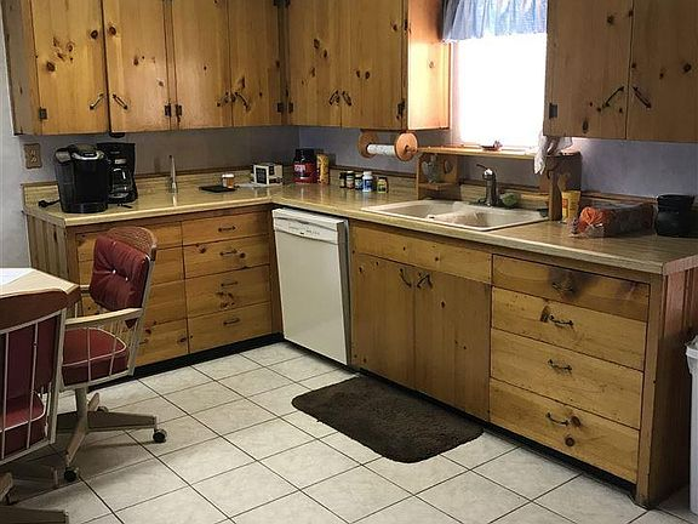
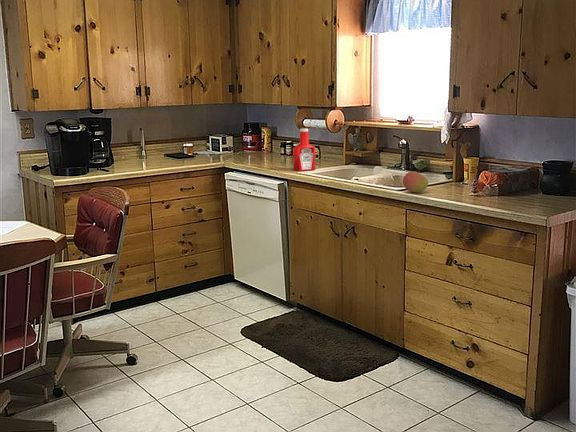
+ soap bottle (304, 149)
+ fruit (414, 182)
